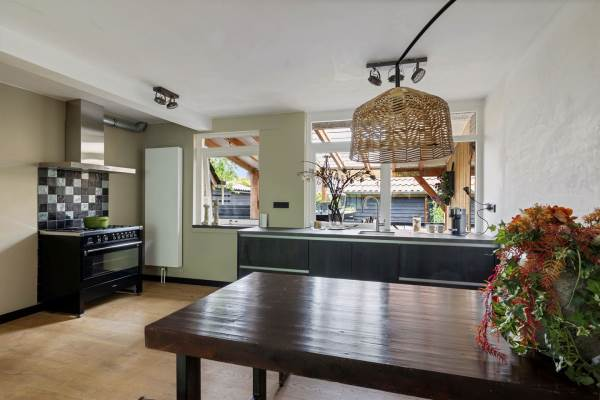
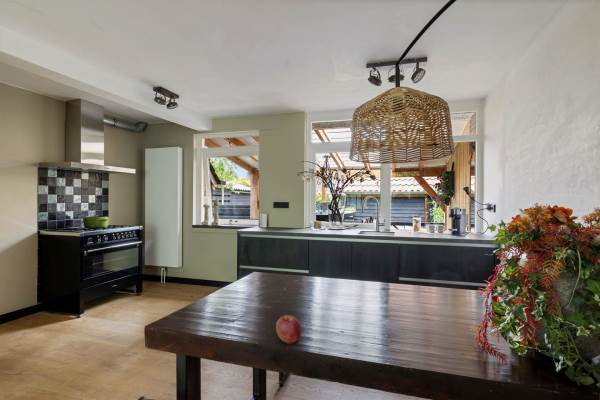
+ apple (288, 328)
